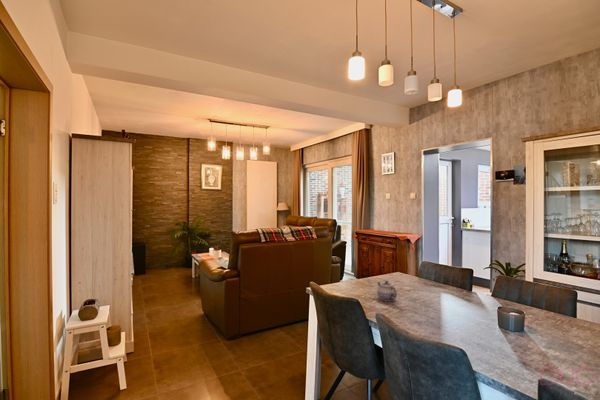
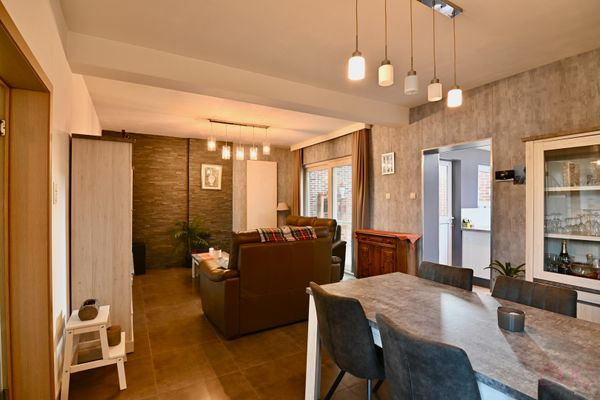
- teapot (386, 290)
